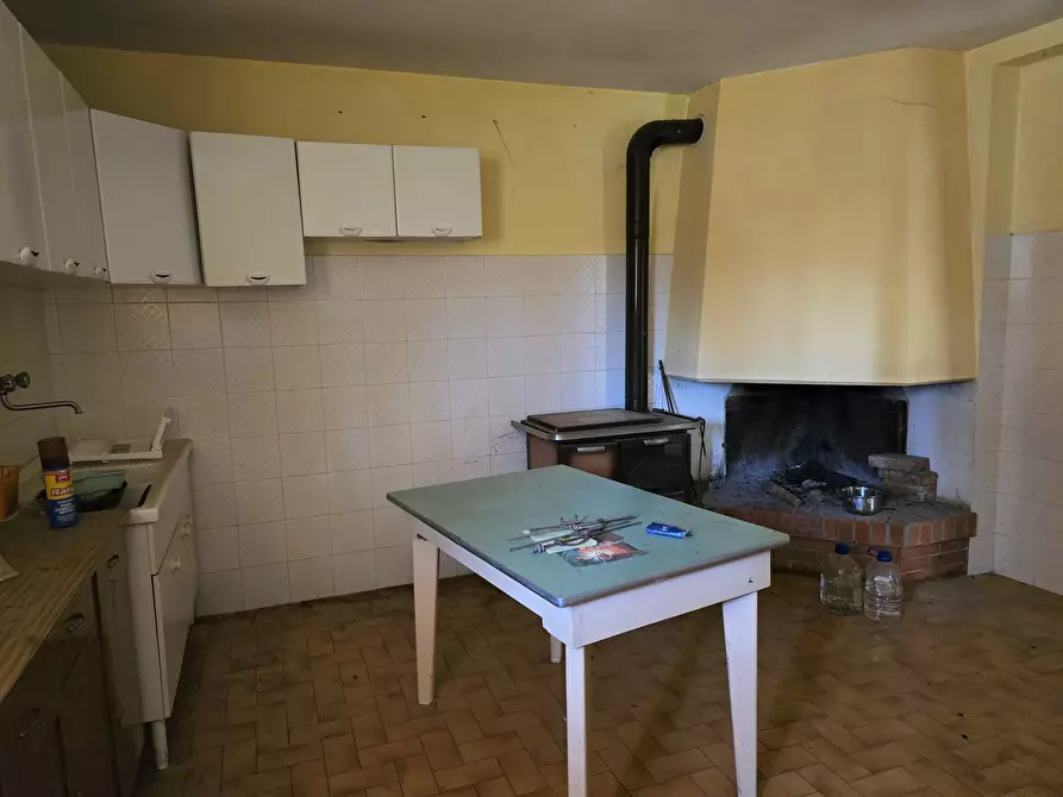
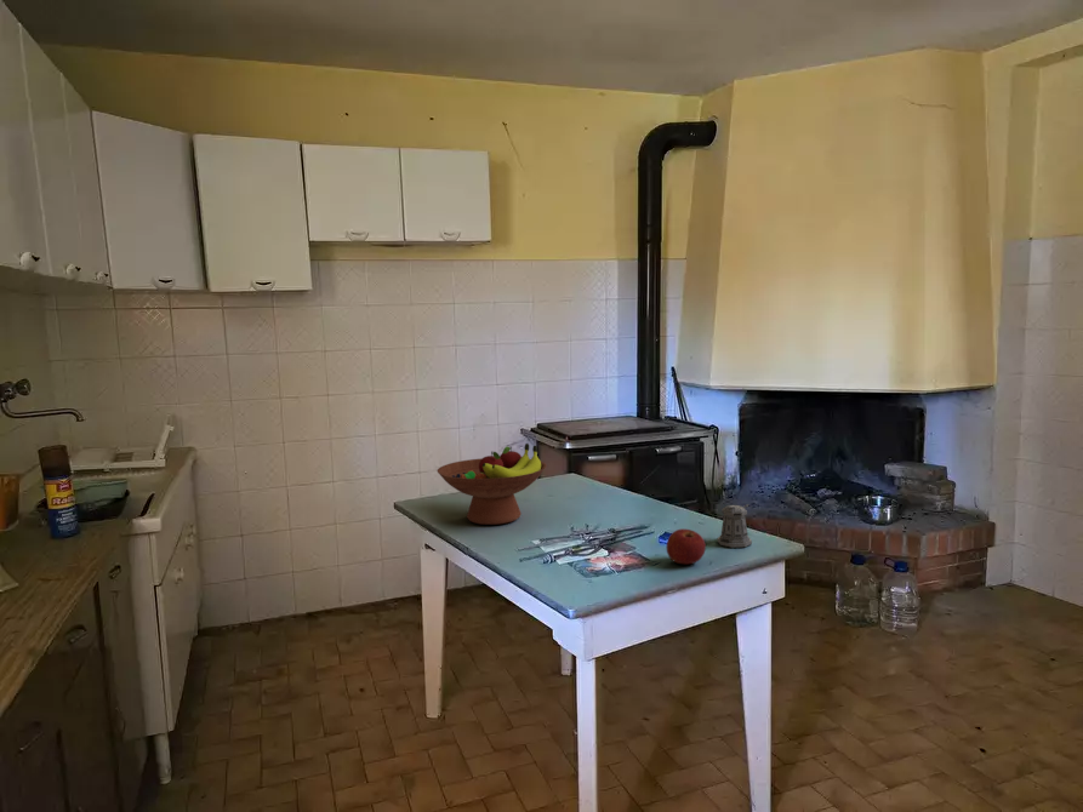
+ pepper shaker (736, 522)
+ fruit bowl (492, 482)
+ apple (685, 545)
